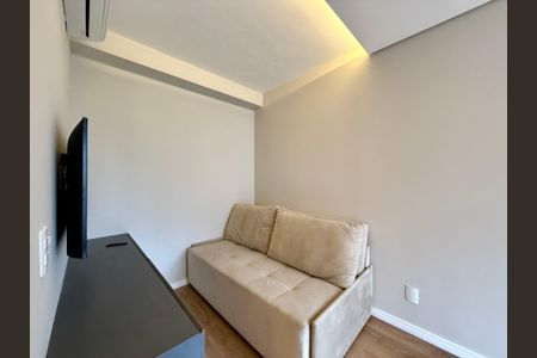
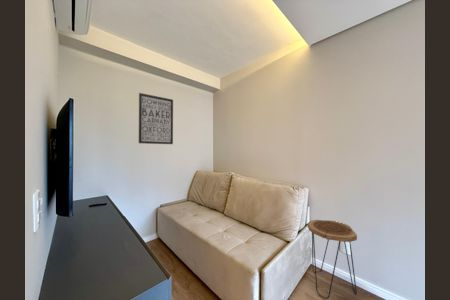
+ side table (336, 256)
+ wall art (156, 120)
